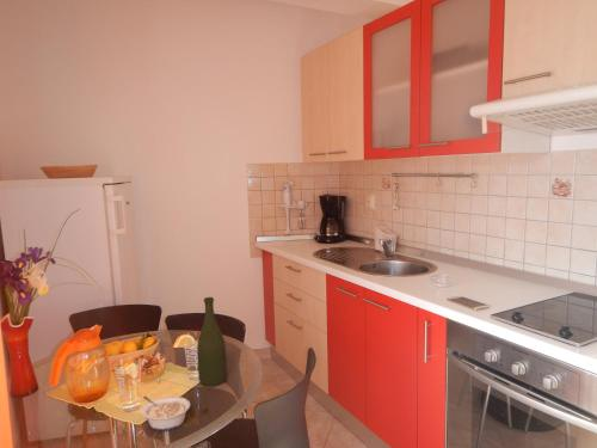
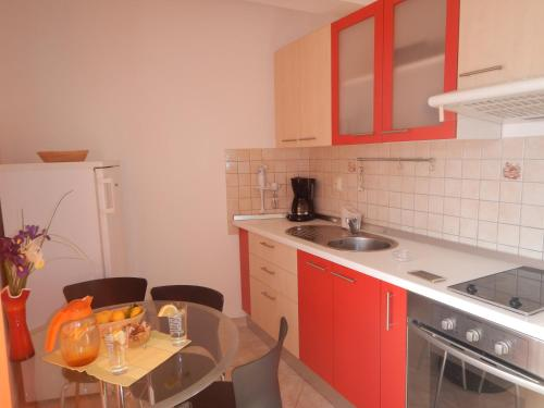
- legume (164, 413)
- bottle (210, 339)
